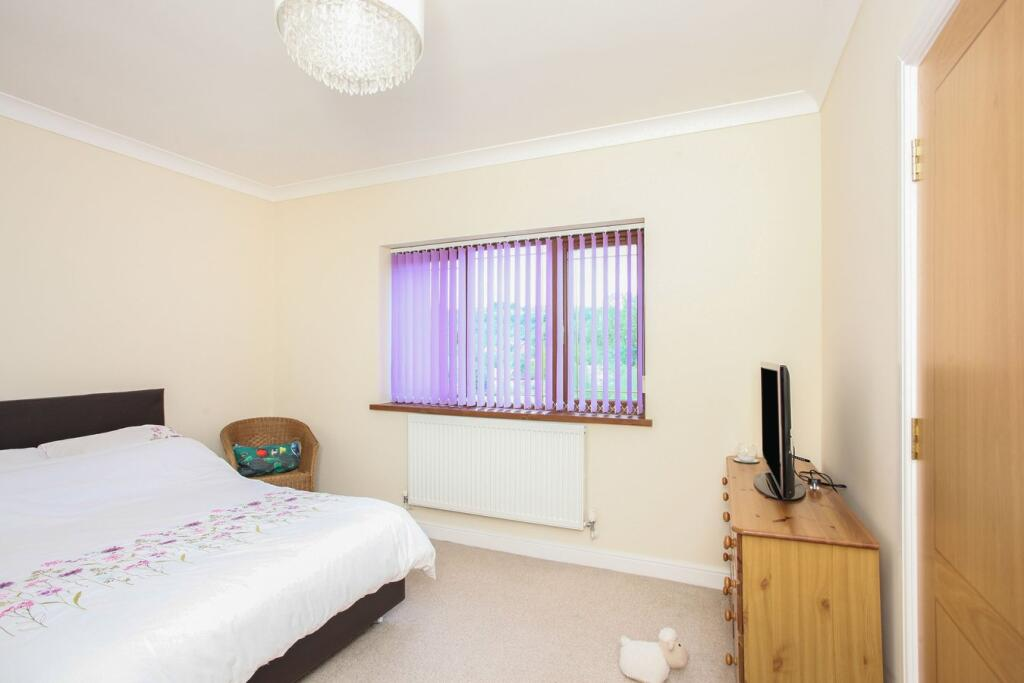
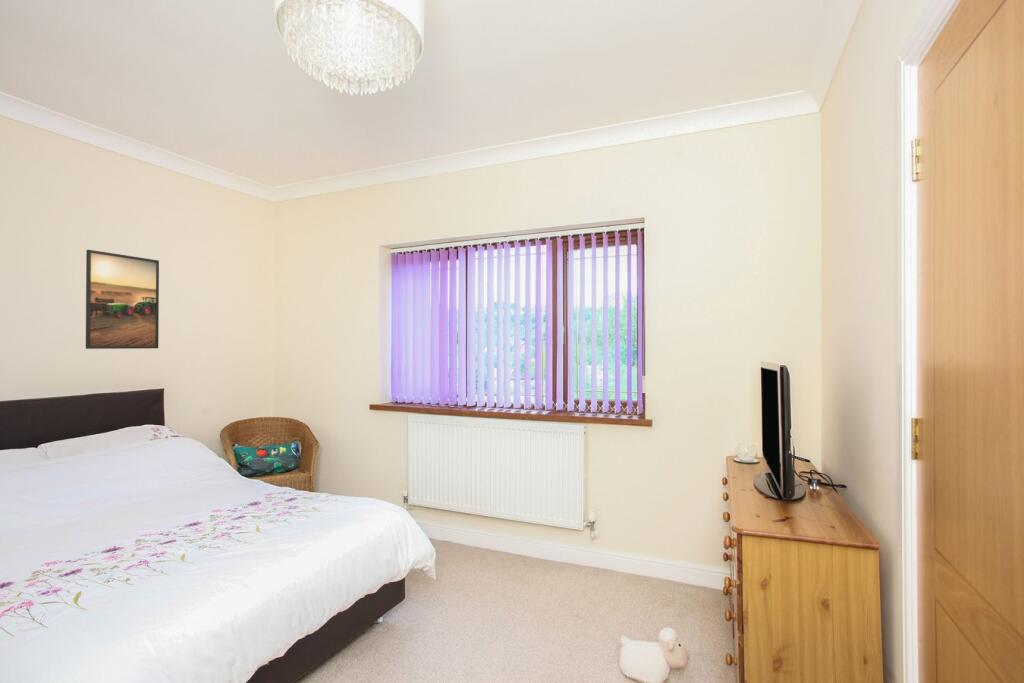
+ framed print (124, 301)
